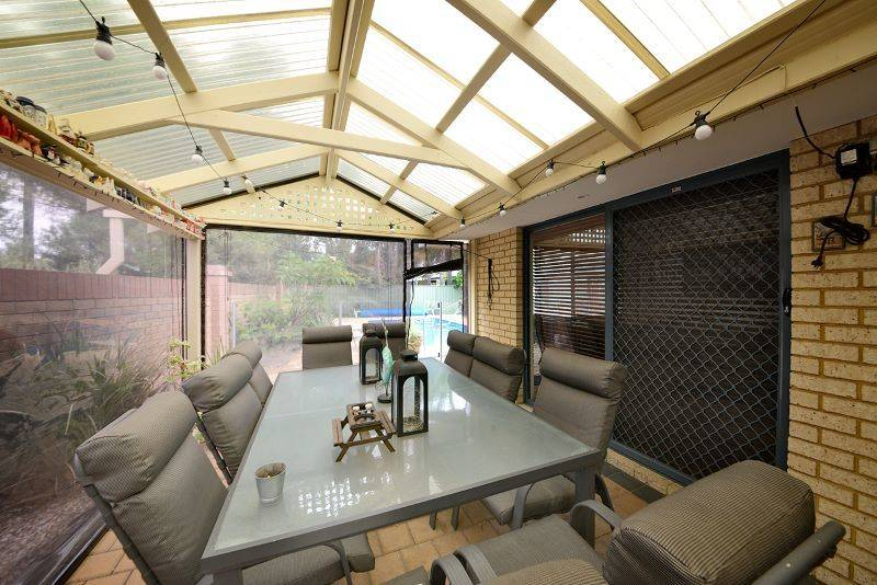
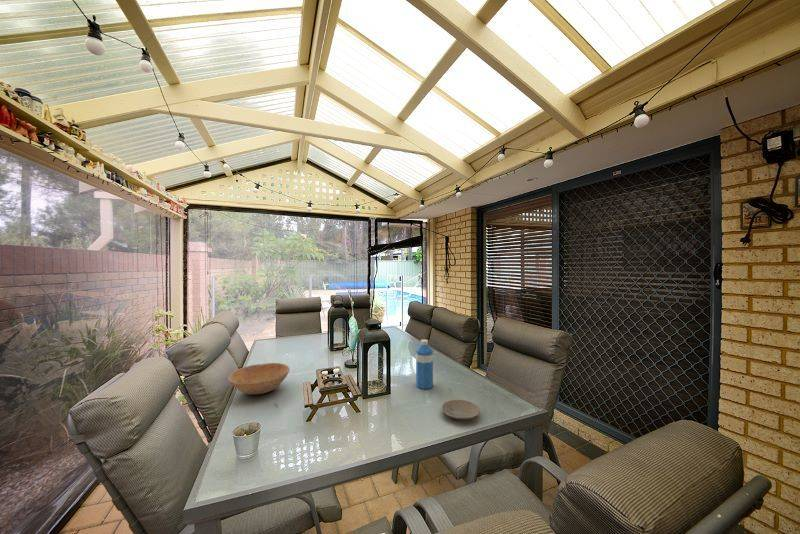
+ water bottle (424, 362)
+ bowl (260, 380)
+ plate (460, 411)
